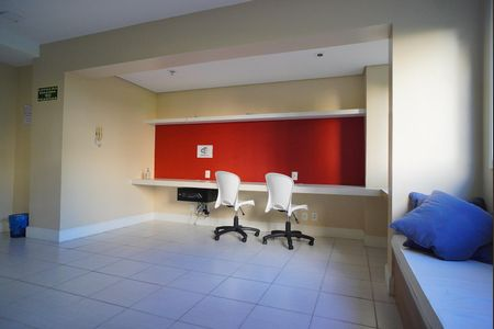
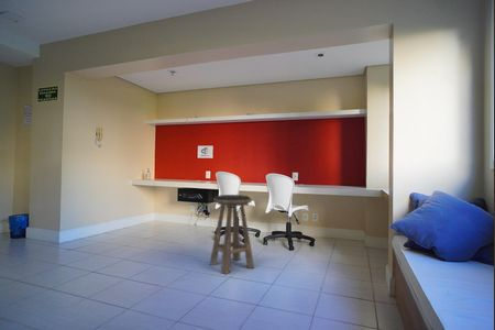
+ stool (230, 230)
